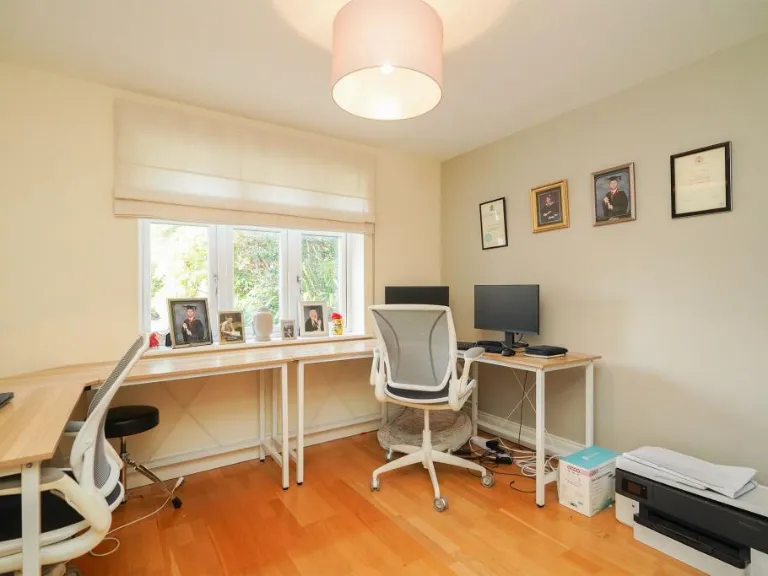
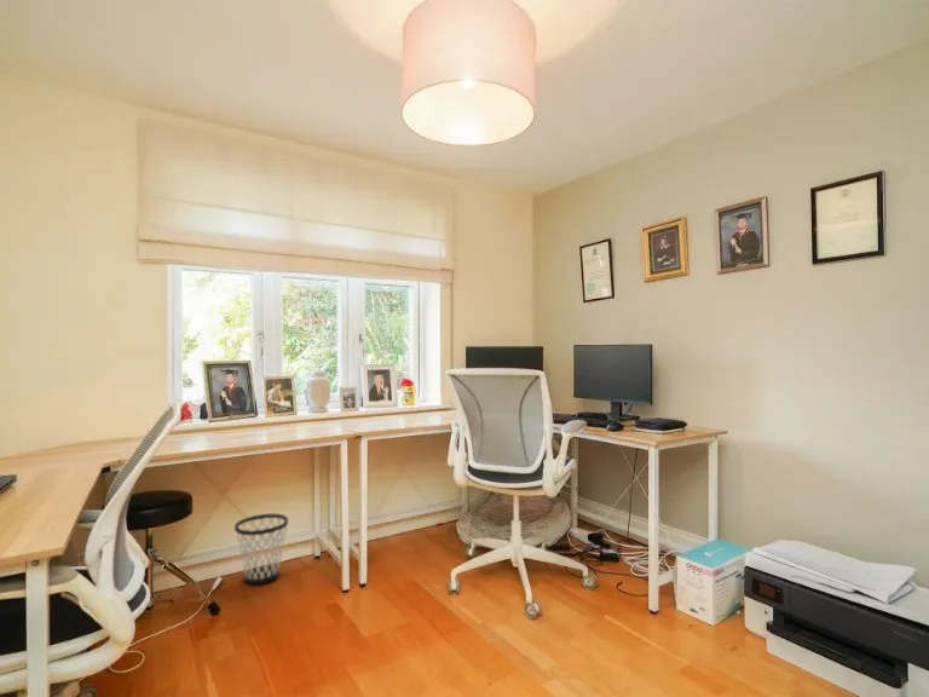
+ wastebasket (261, 549)
